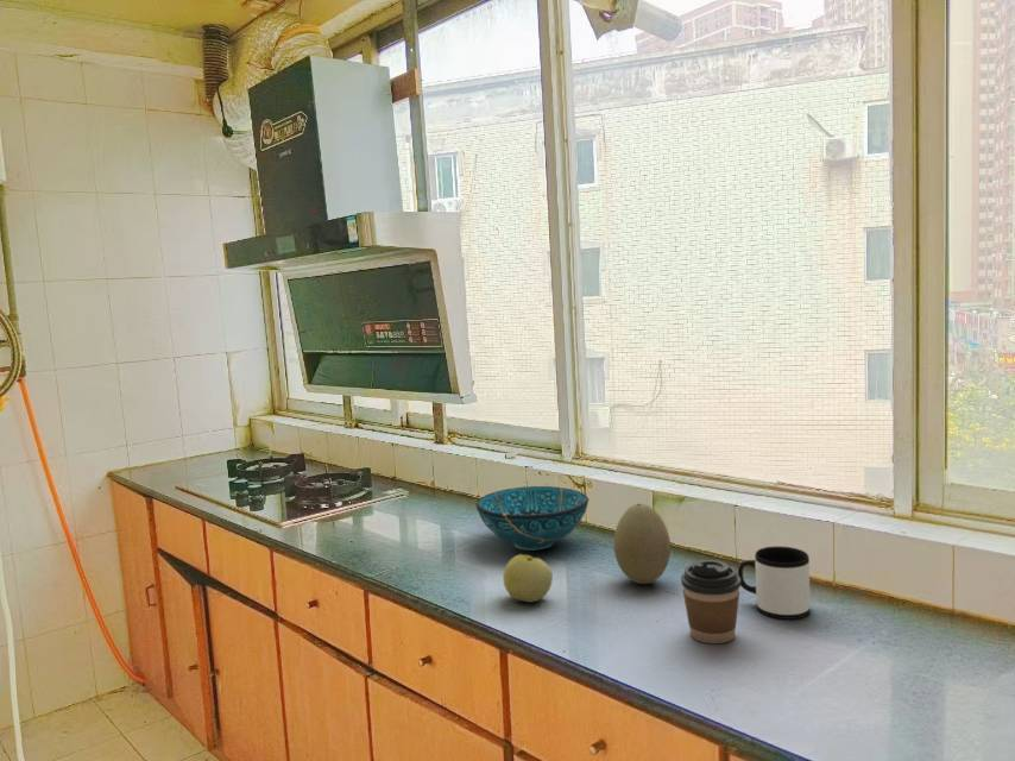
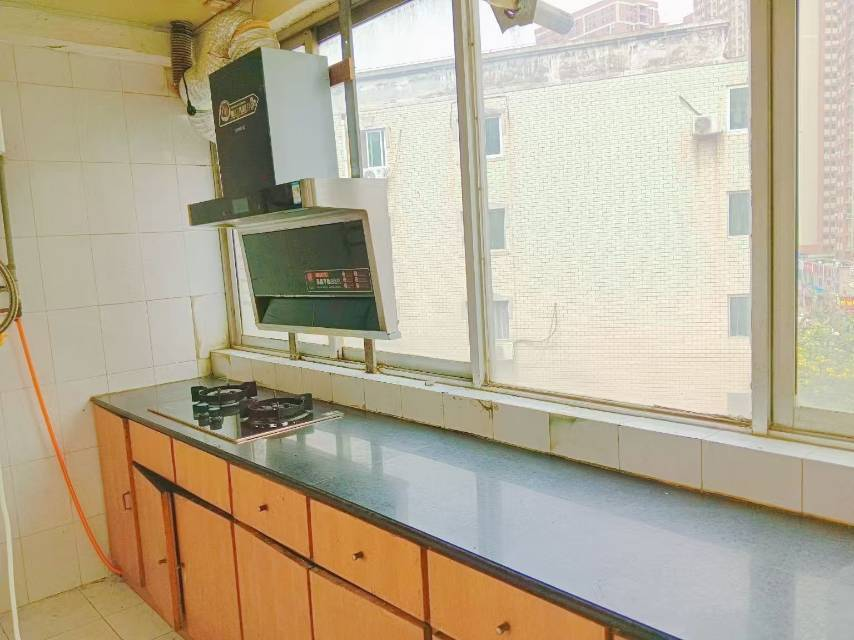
- decorative egg (642, 543)
- mug (771, 579)
- apple (527, 577)
- coffee cup (711, 597)
- decorative bowl (532, 521)
